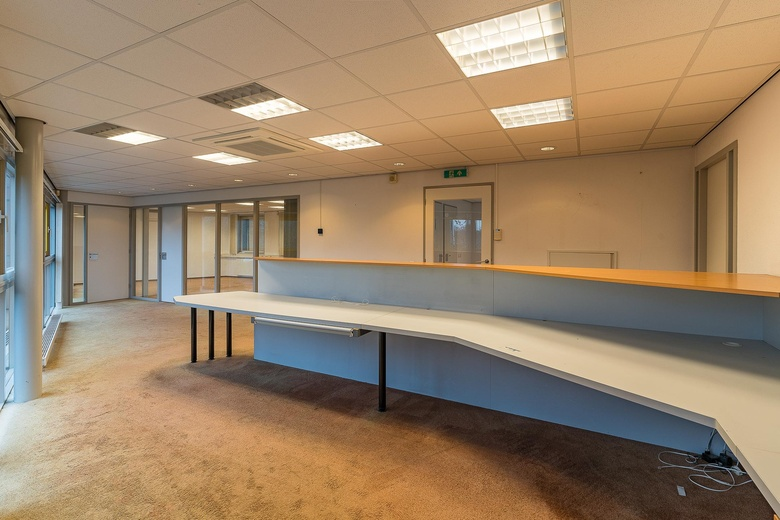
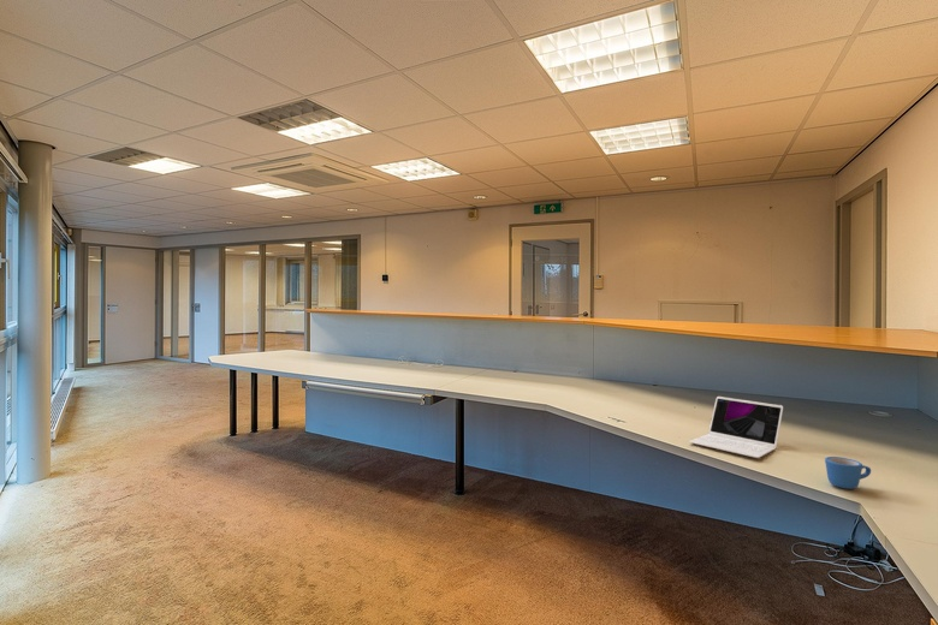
+ laptop (735, 422)
+ mug (848, 474)
